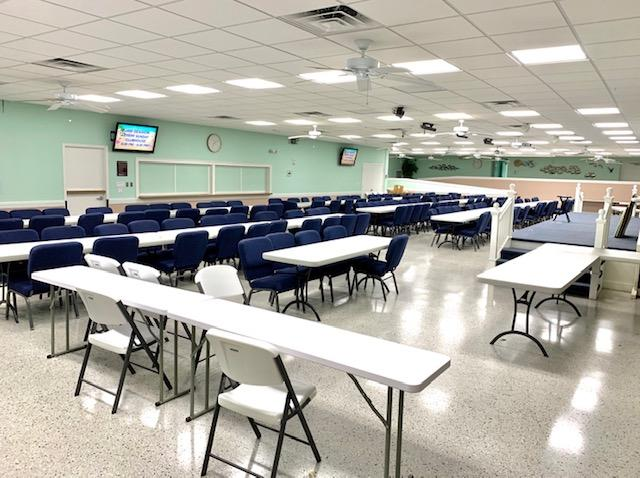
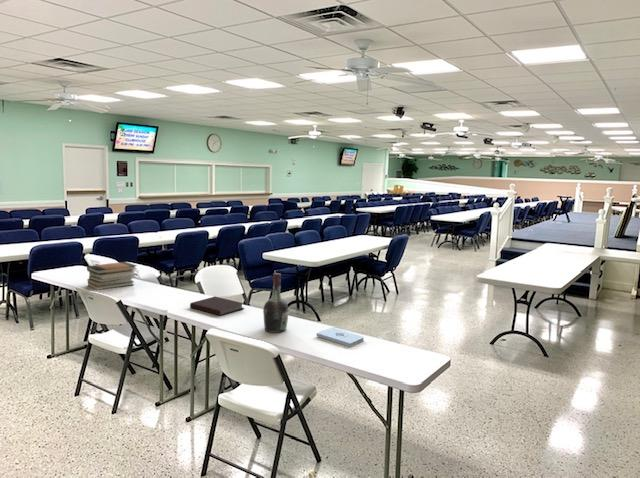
+ notepad (340, 336)
+ cognac bottle (276, 301)
+ notebook (217, 305)
+ book stack (112, 275)
